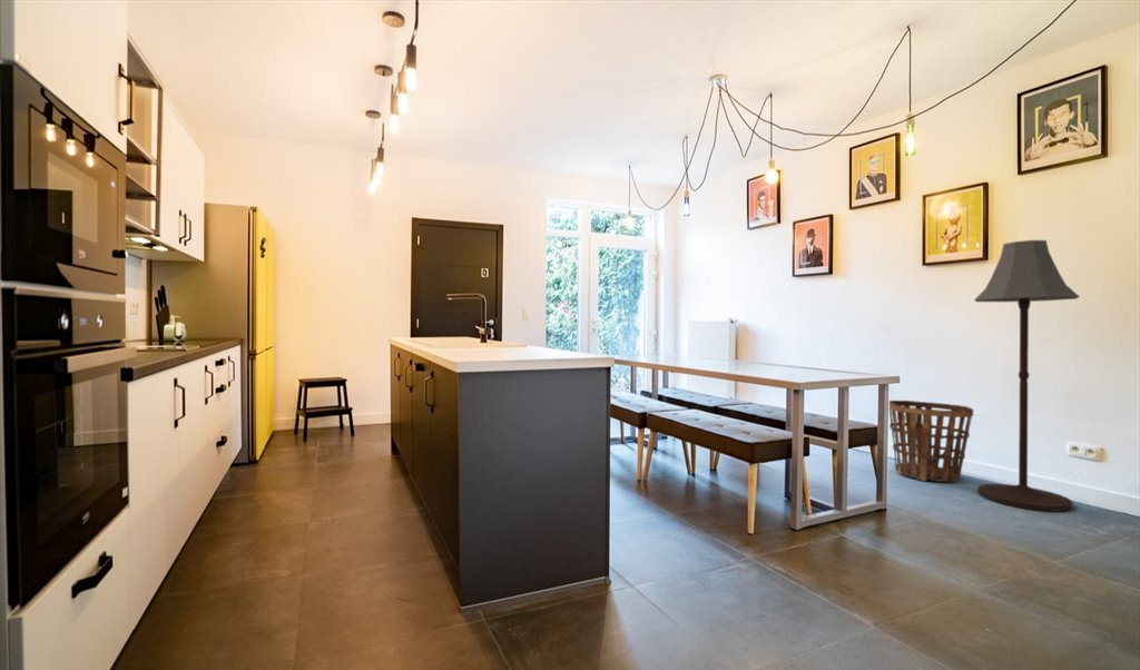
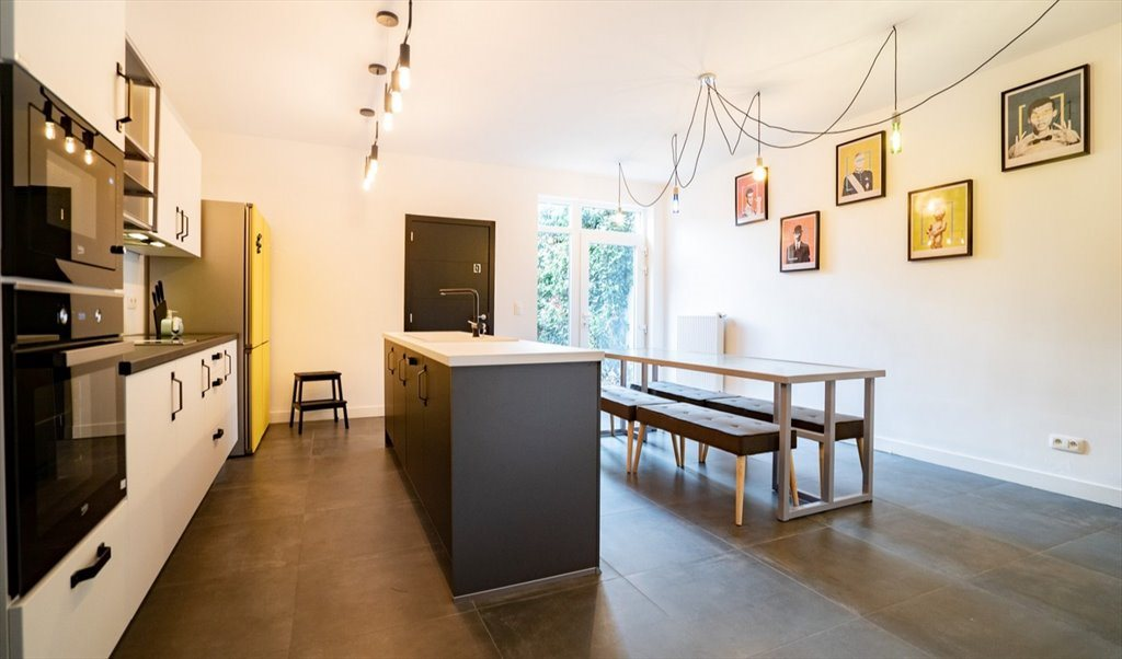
- floor lamp (1023, 371)
- basket (928, 439)
